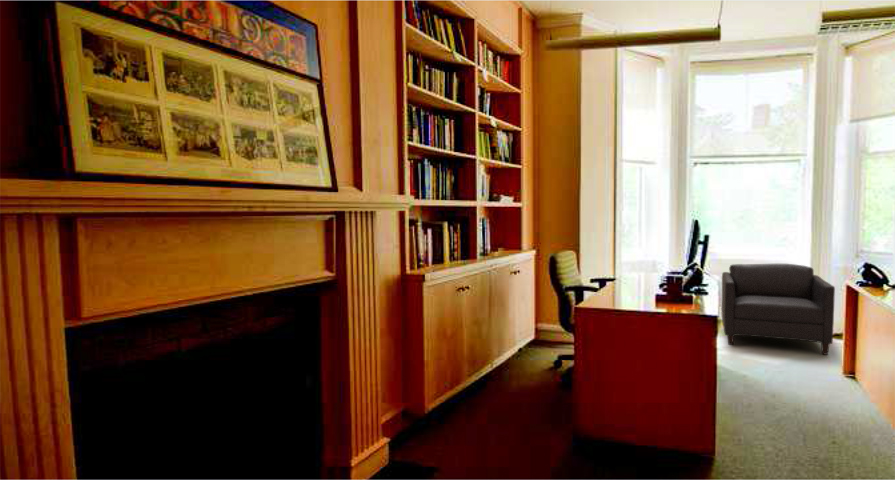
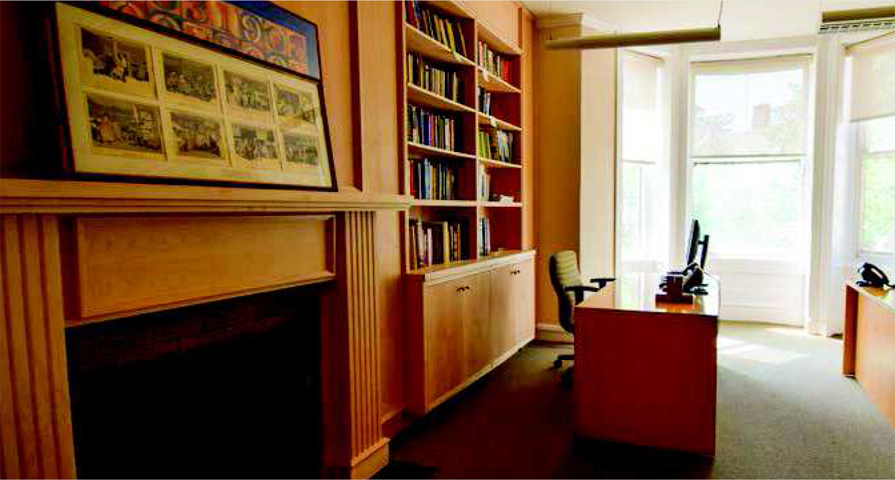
- chair (772, 303)
